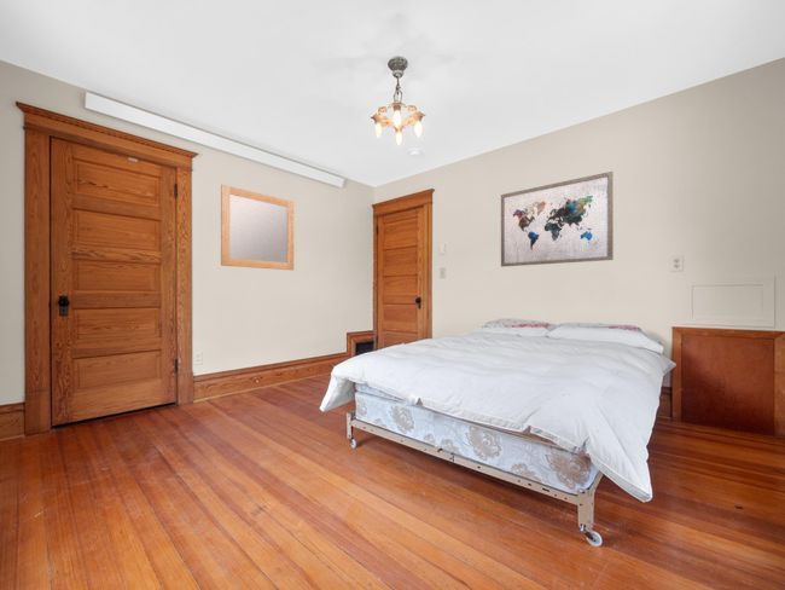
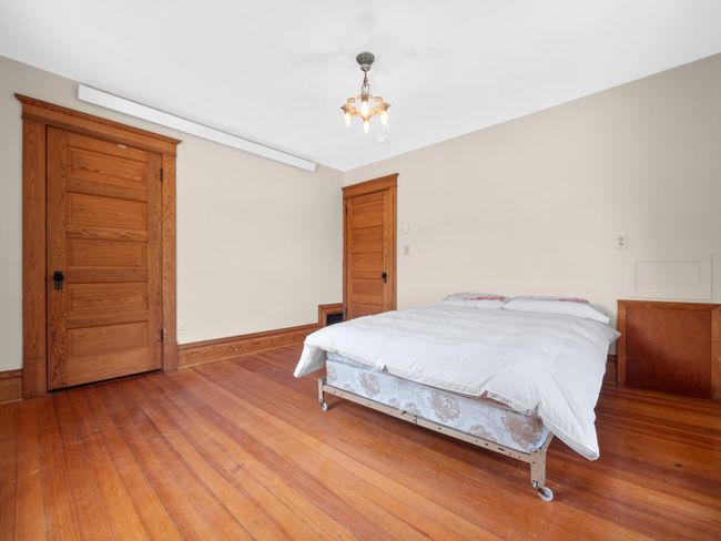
- wall art (551, 224)
- home mirror (260, 231)
